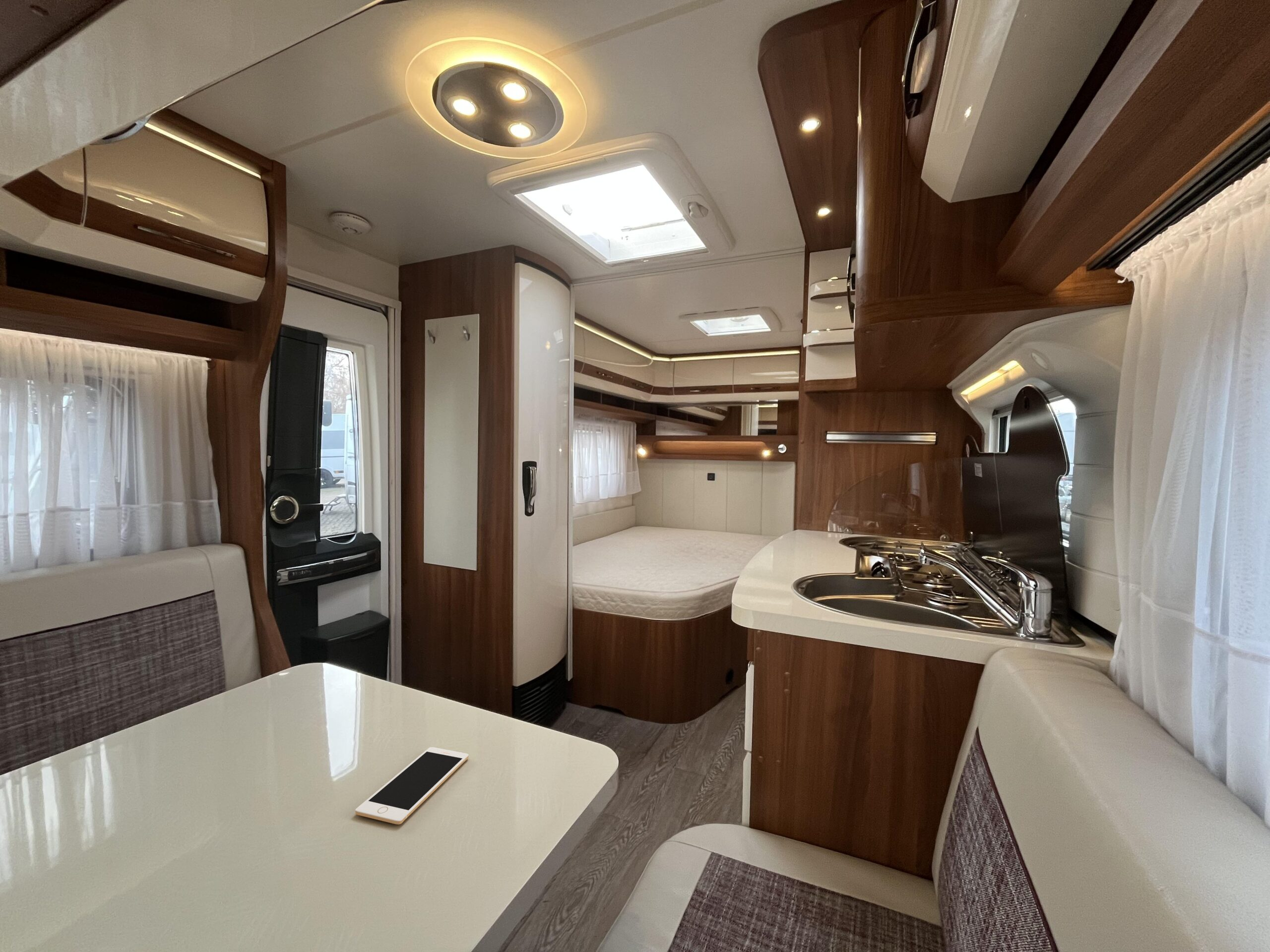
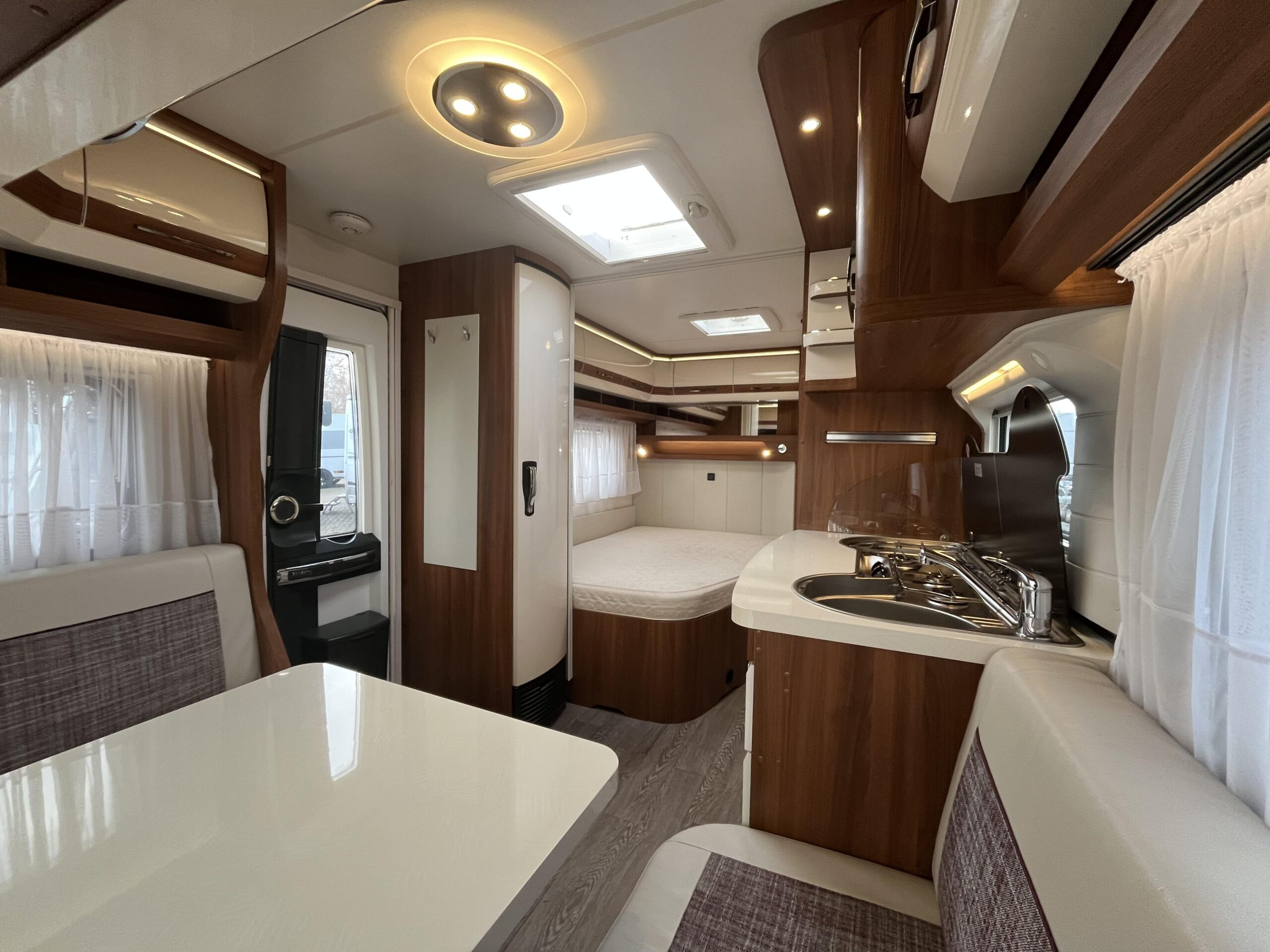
- cell phone (417, 781)
